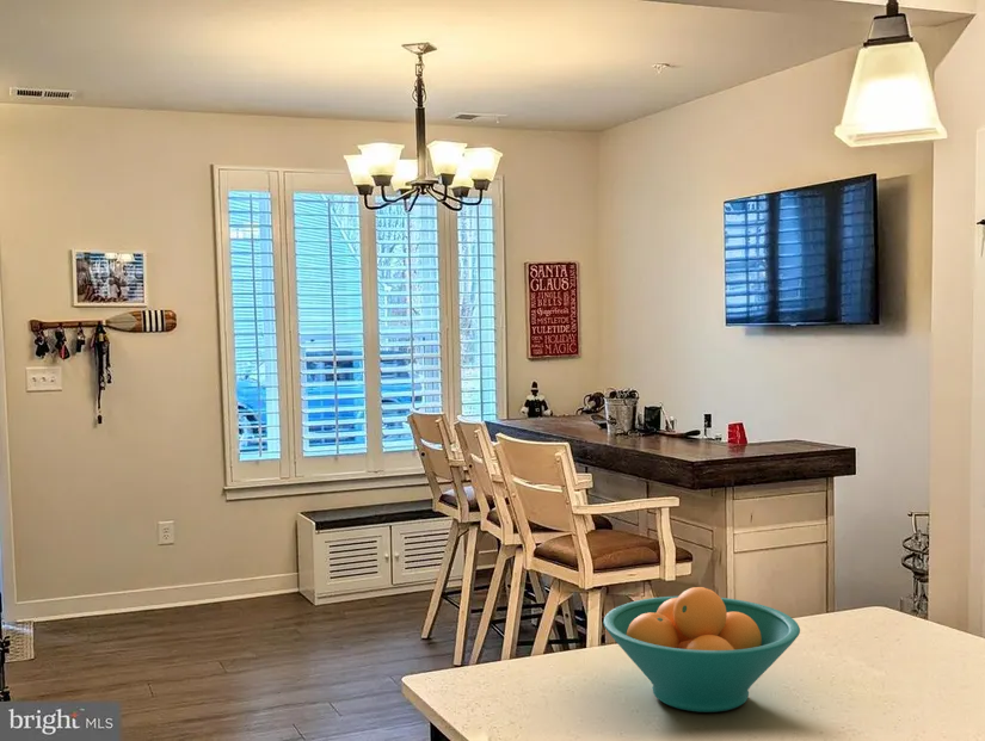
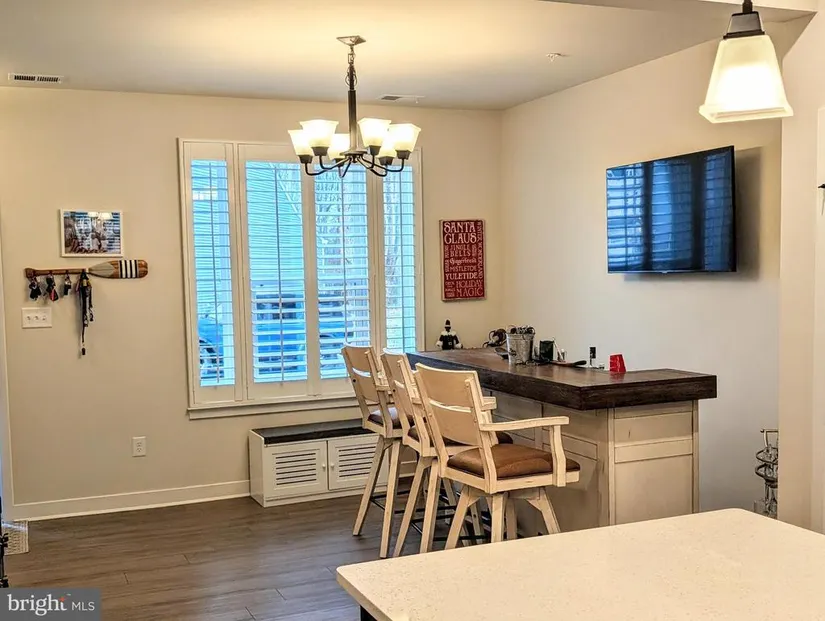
- fruit bowl (700, 642)
